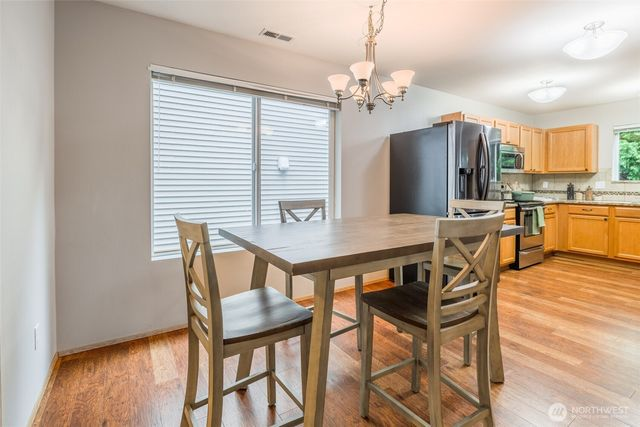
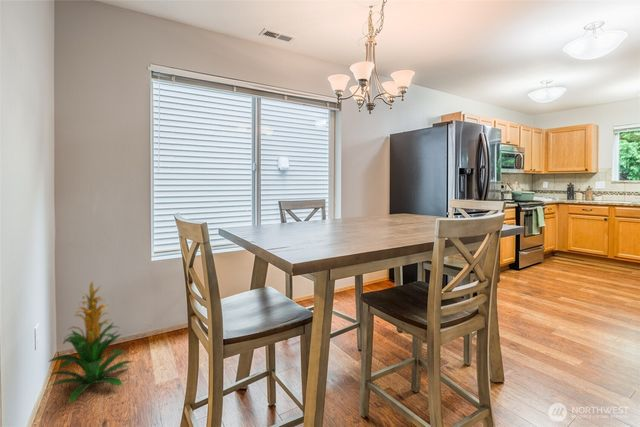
+ indoor plant (91, 333)
